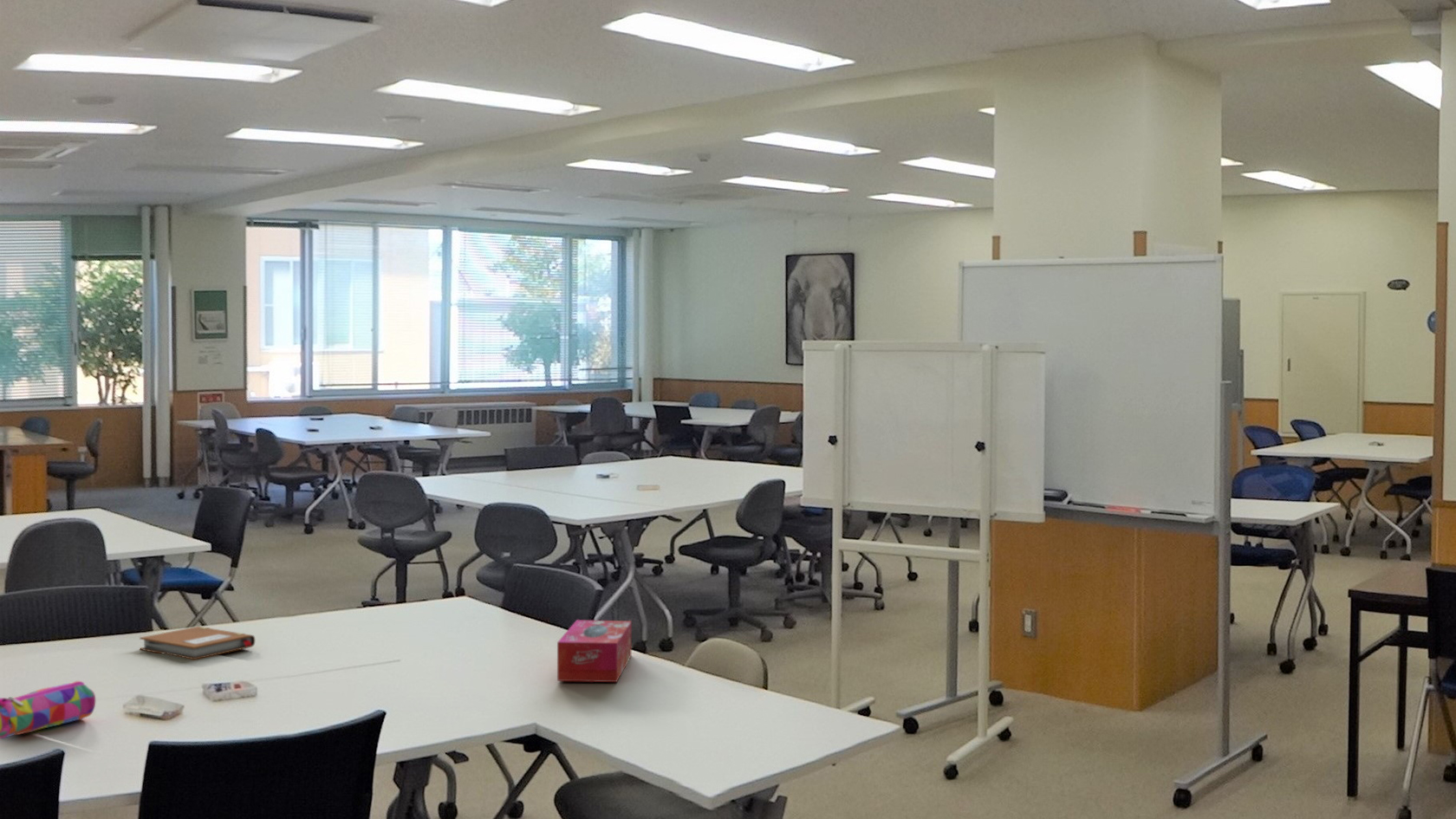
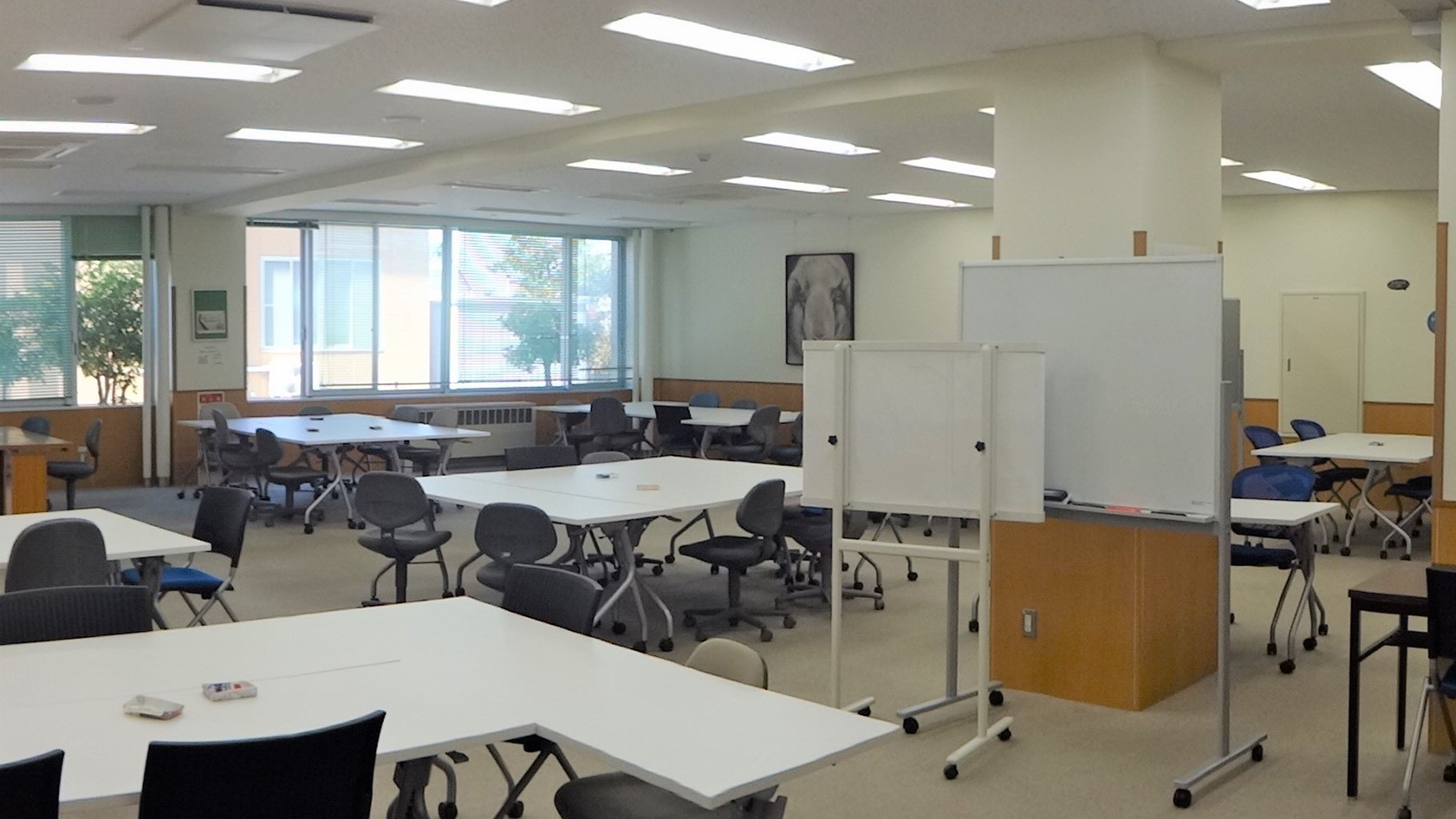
- tissue box (595, 649)
- notebook (199, 642)
- pencil case (42, 708)
